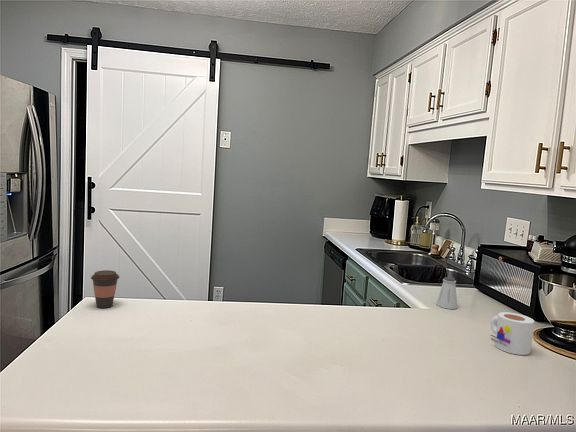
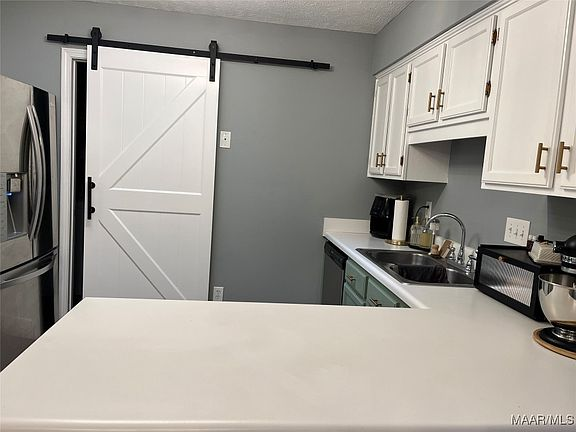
- saltshaker (448, 291)
- coffee cup (105, 289)
- mug (509, 331)
